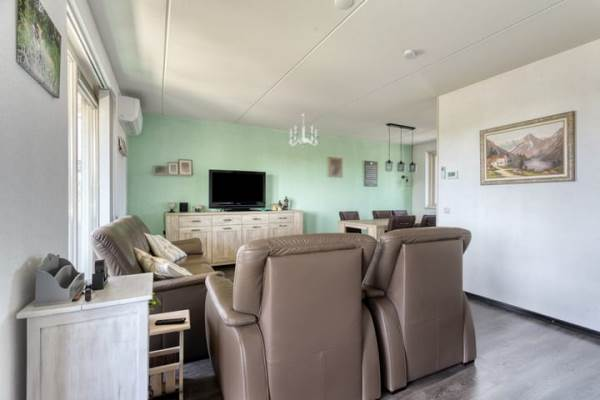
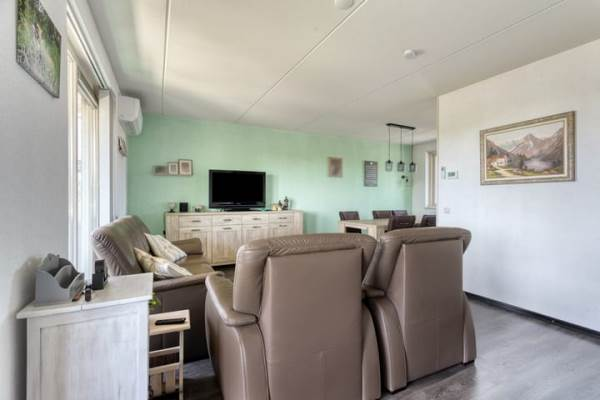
- chandelier (303, 133)
